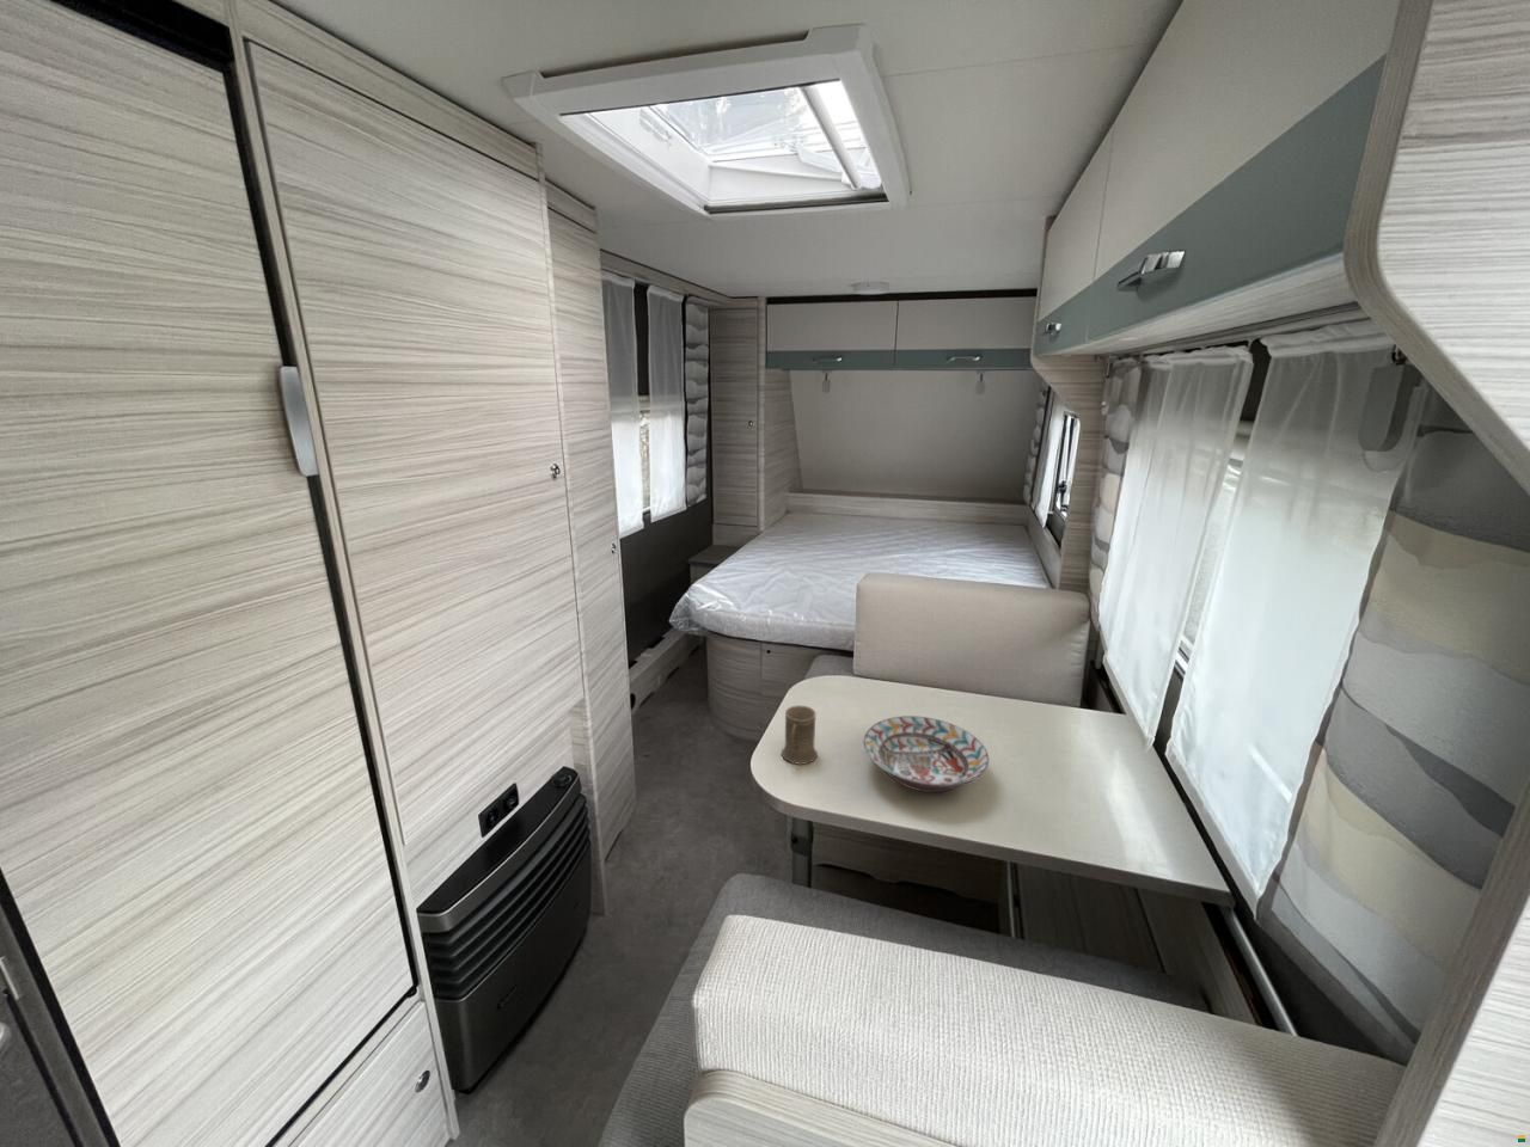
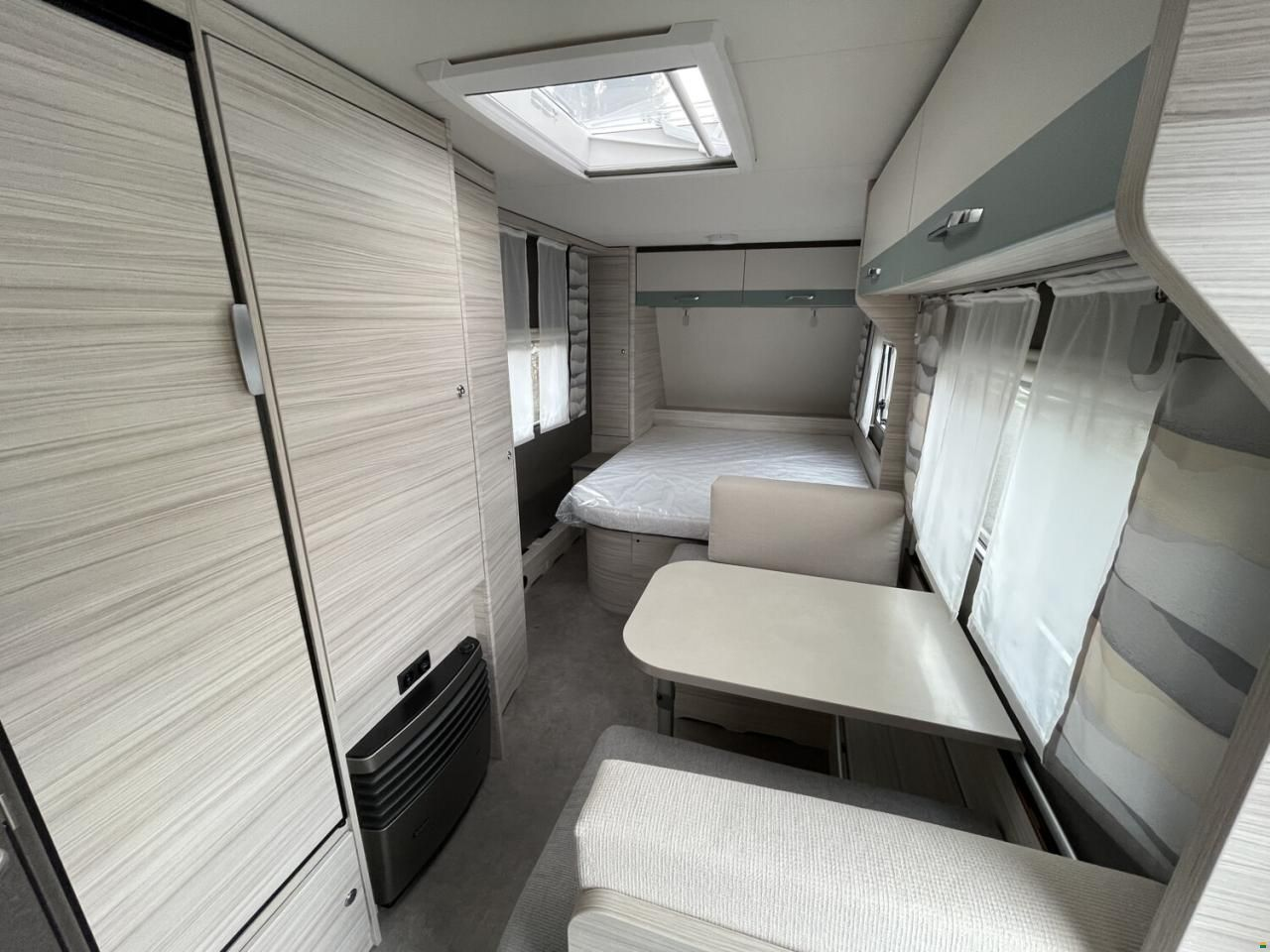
- decorative bowl (923, 760)
- mug (798, 736)
